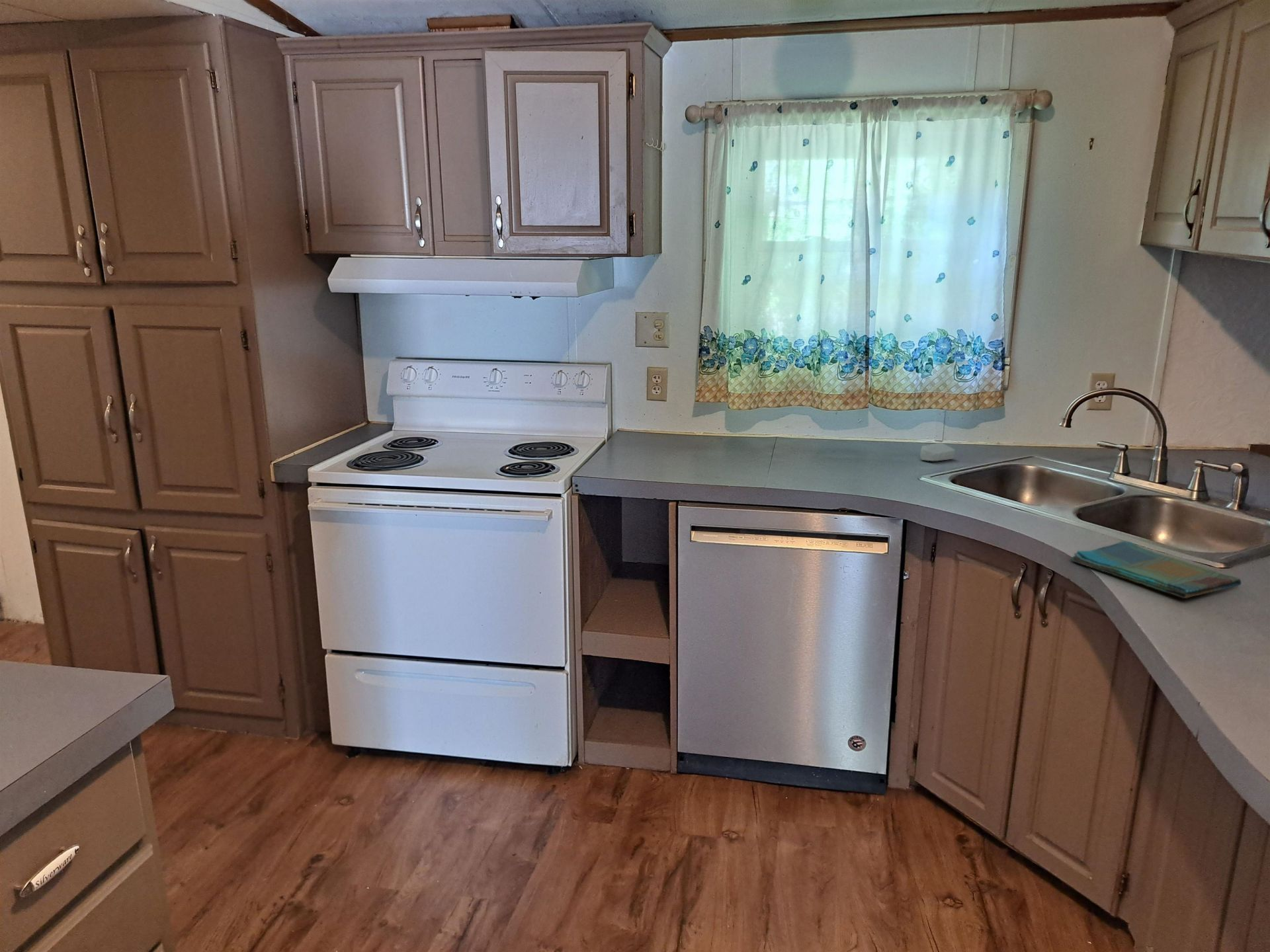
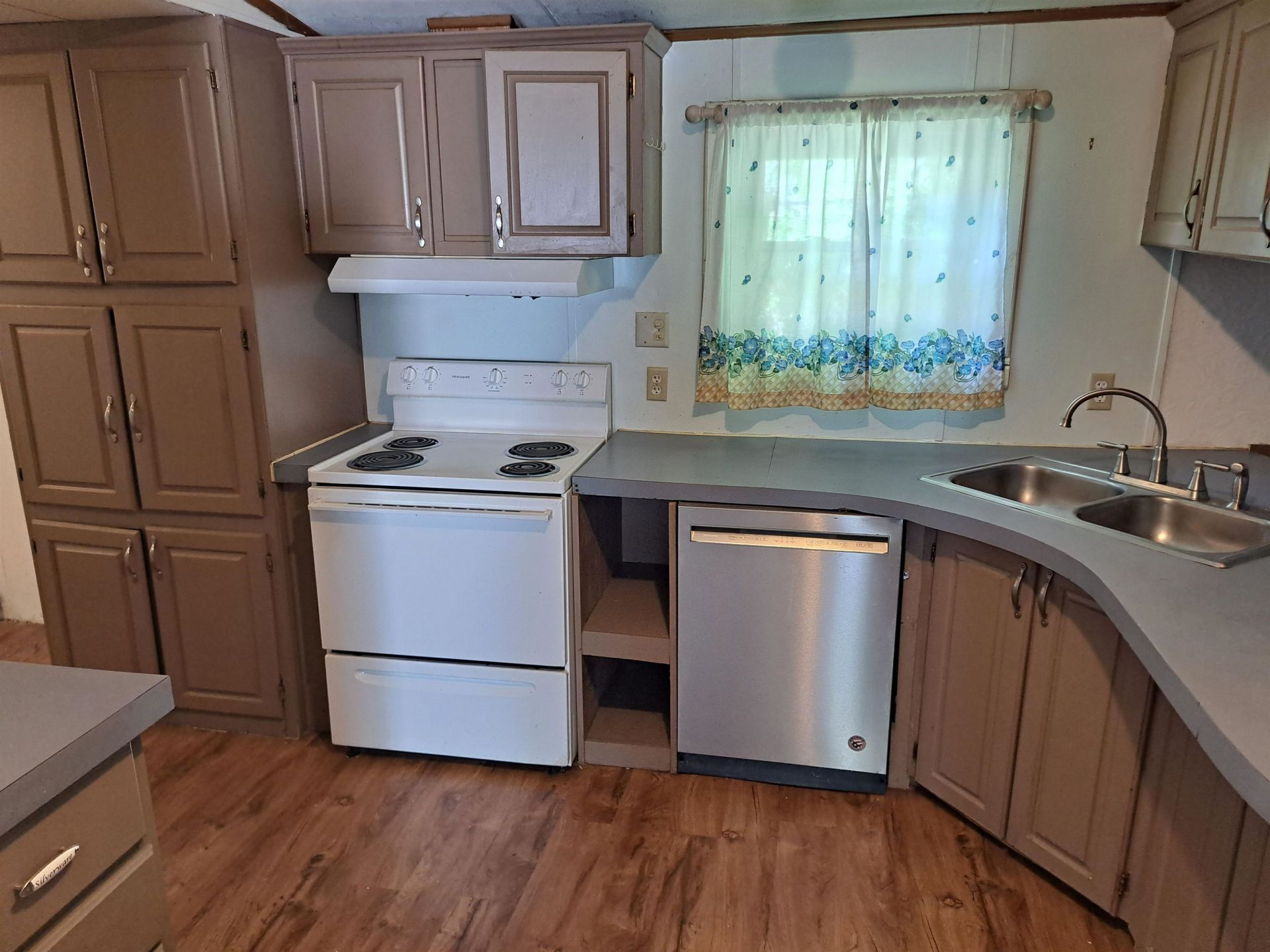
- soap bar (936, 452)
- dish towel (1153, 567)
